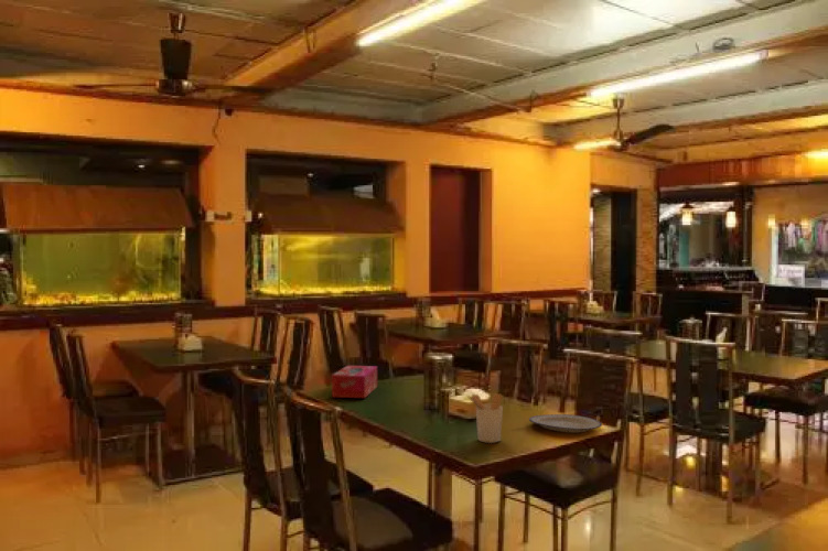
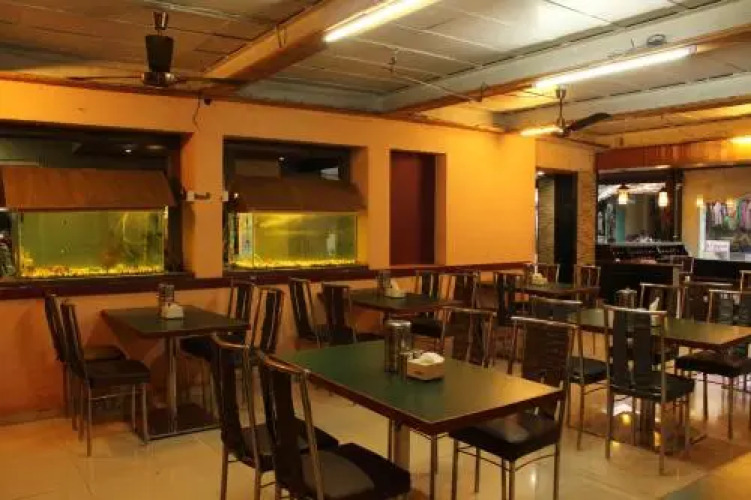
- utensil holder (483, 415)
- tissue box (355, 380)
- plate (564, 423)
